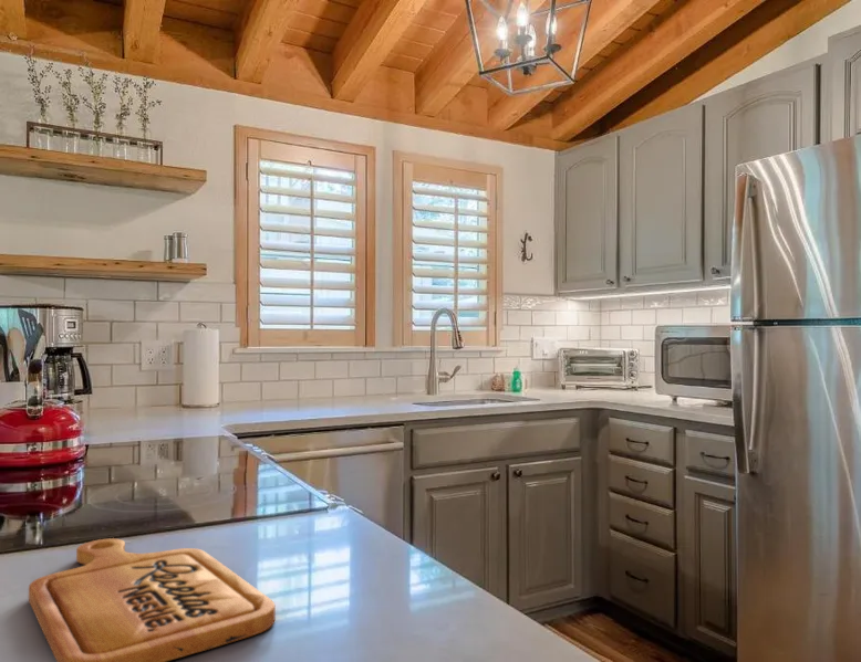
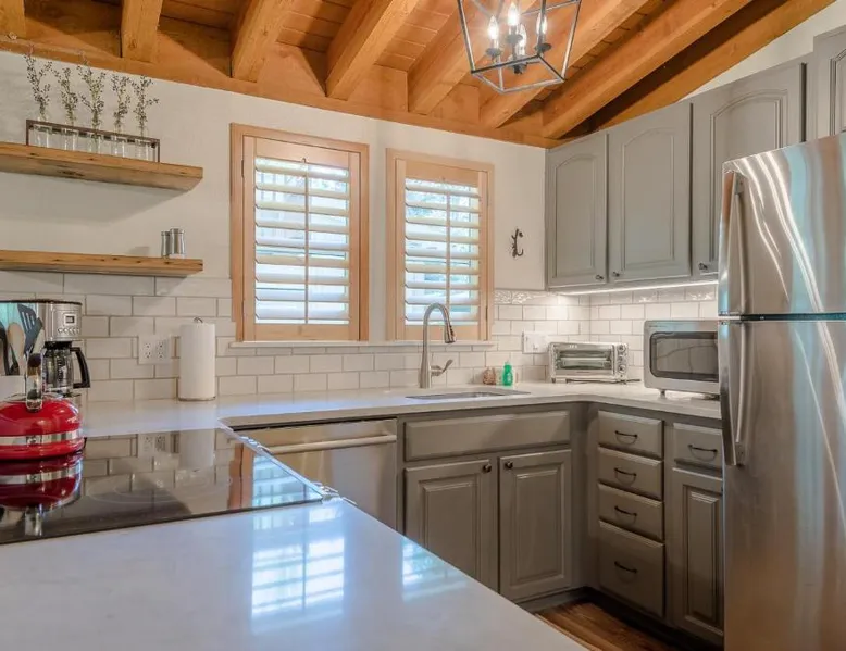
- cutting board (134, 586)
